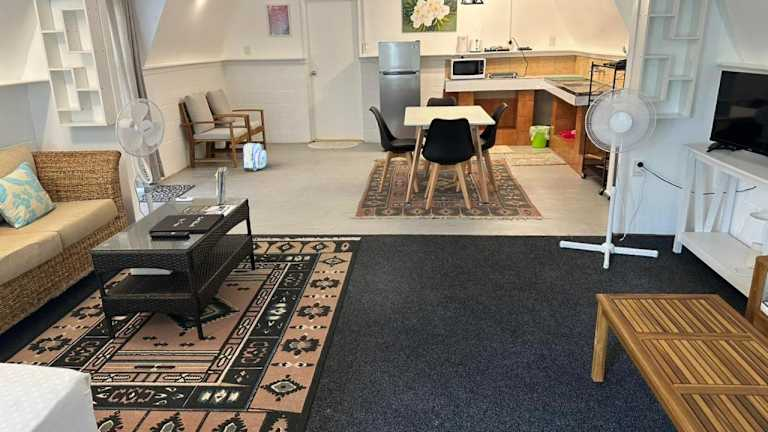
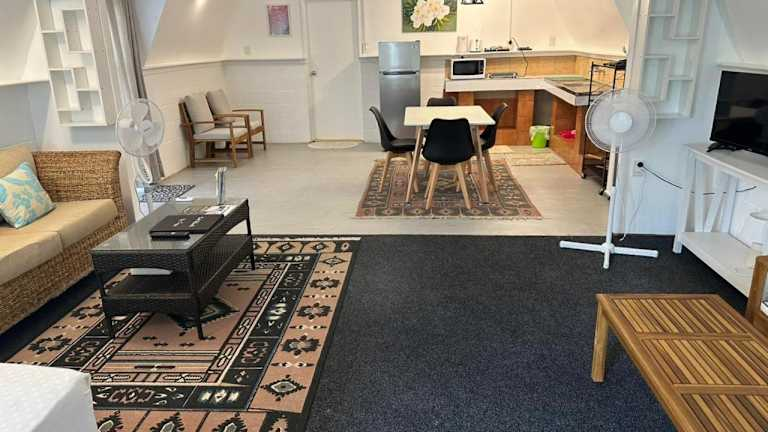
- backpack (255, 156)
